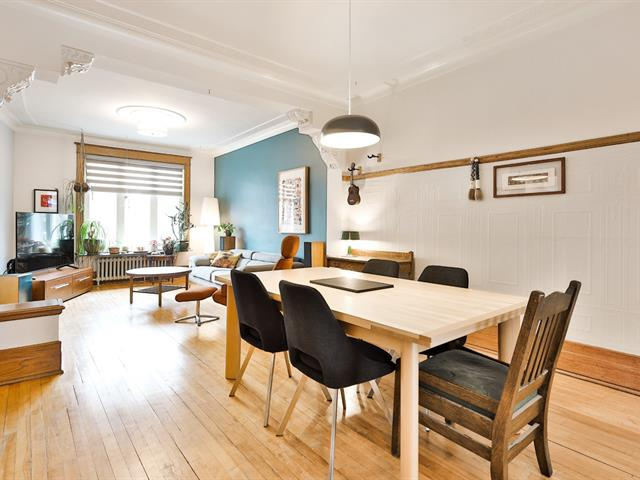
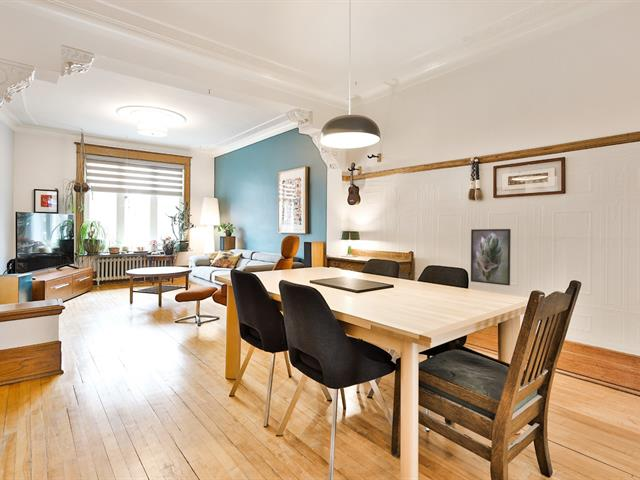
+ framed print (489, 256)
